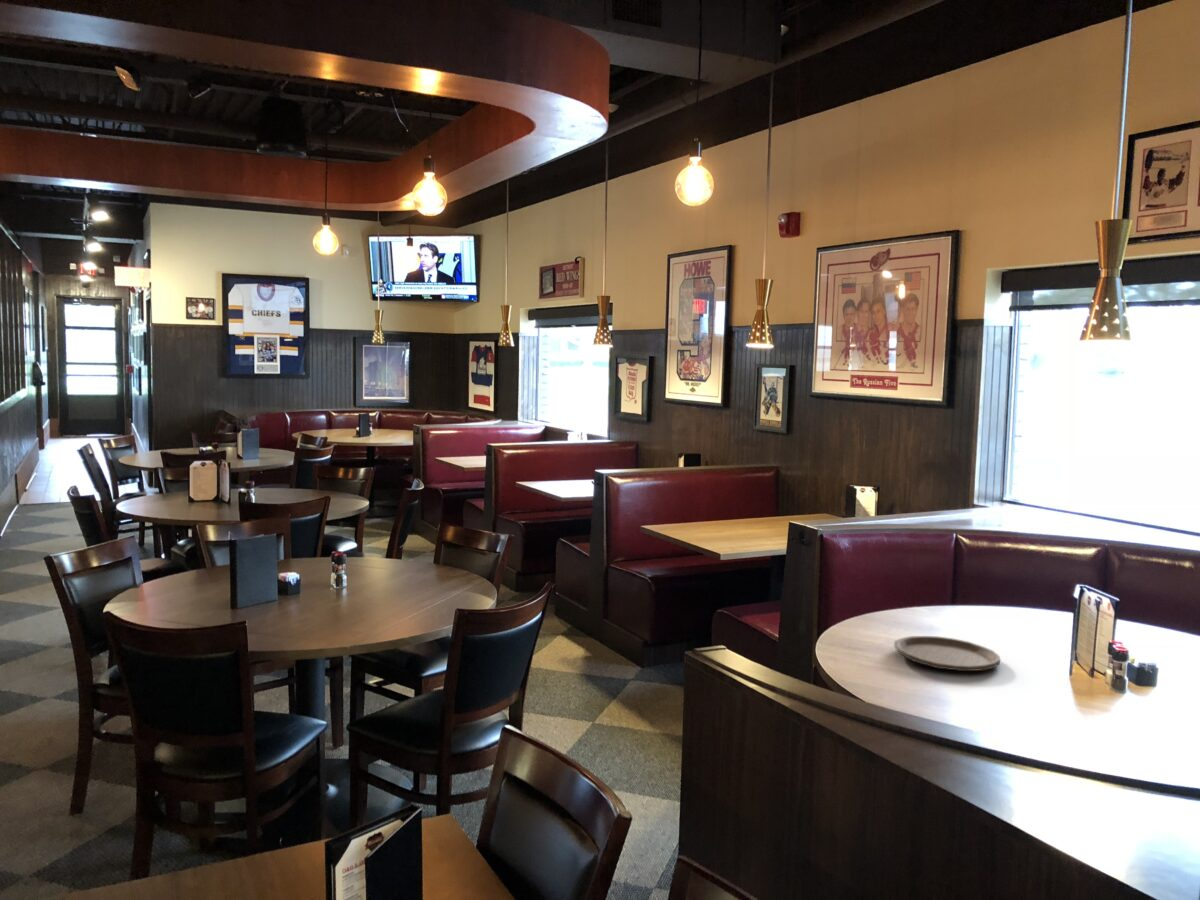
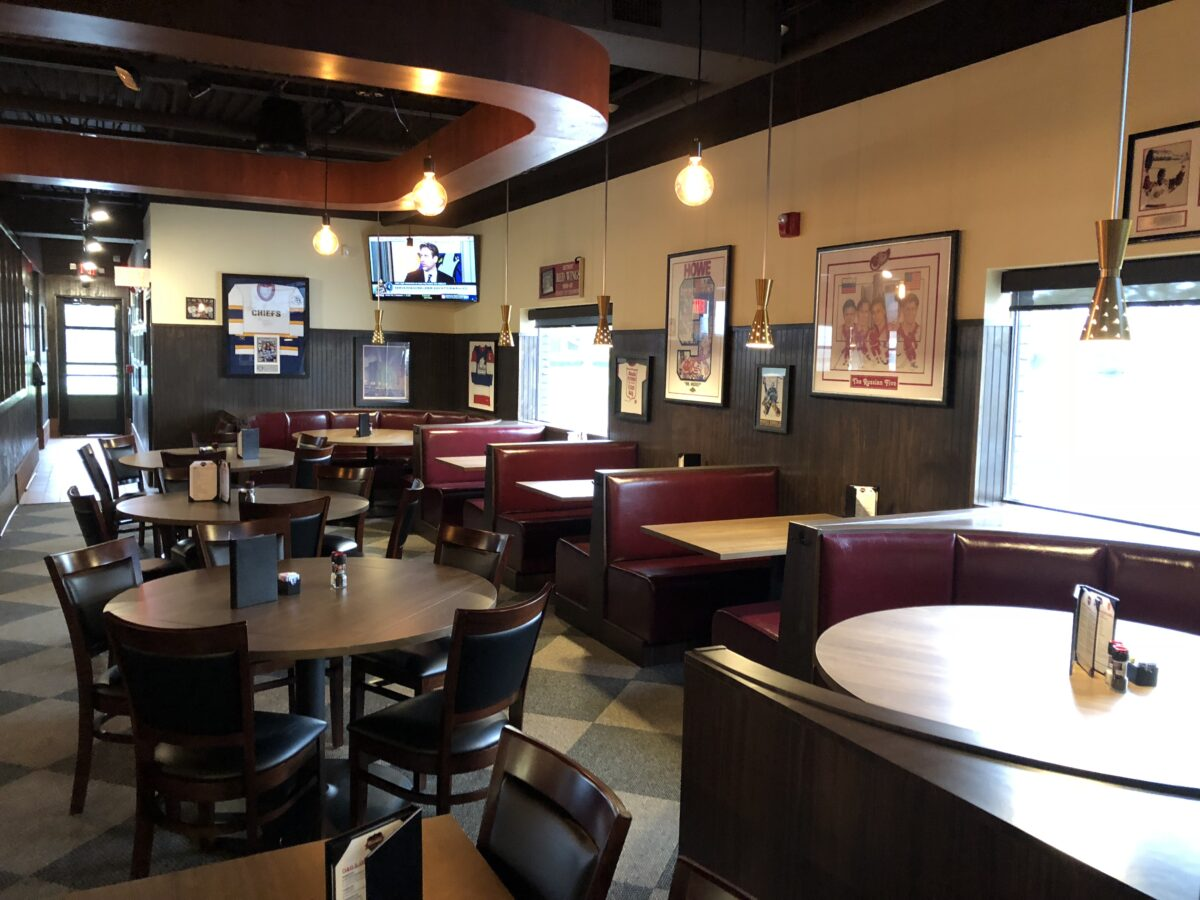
- plate (945, 653)
